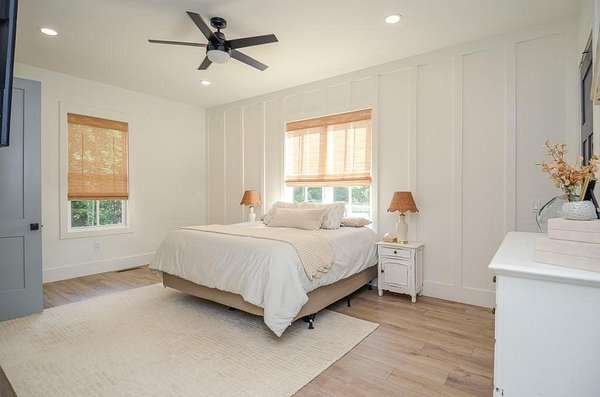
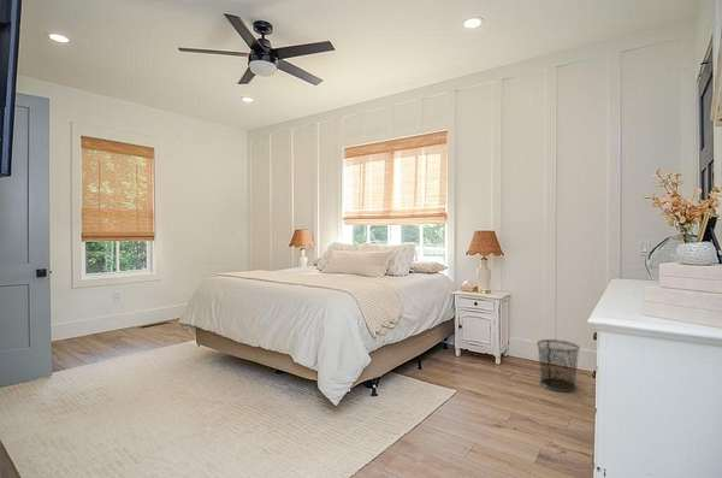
+ waste bin (557, 365)
